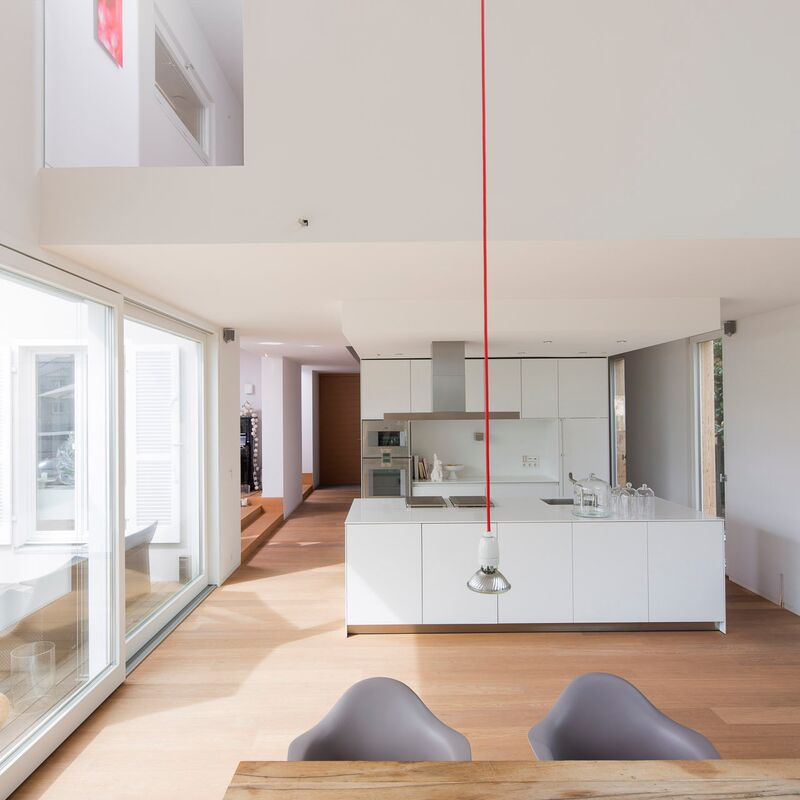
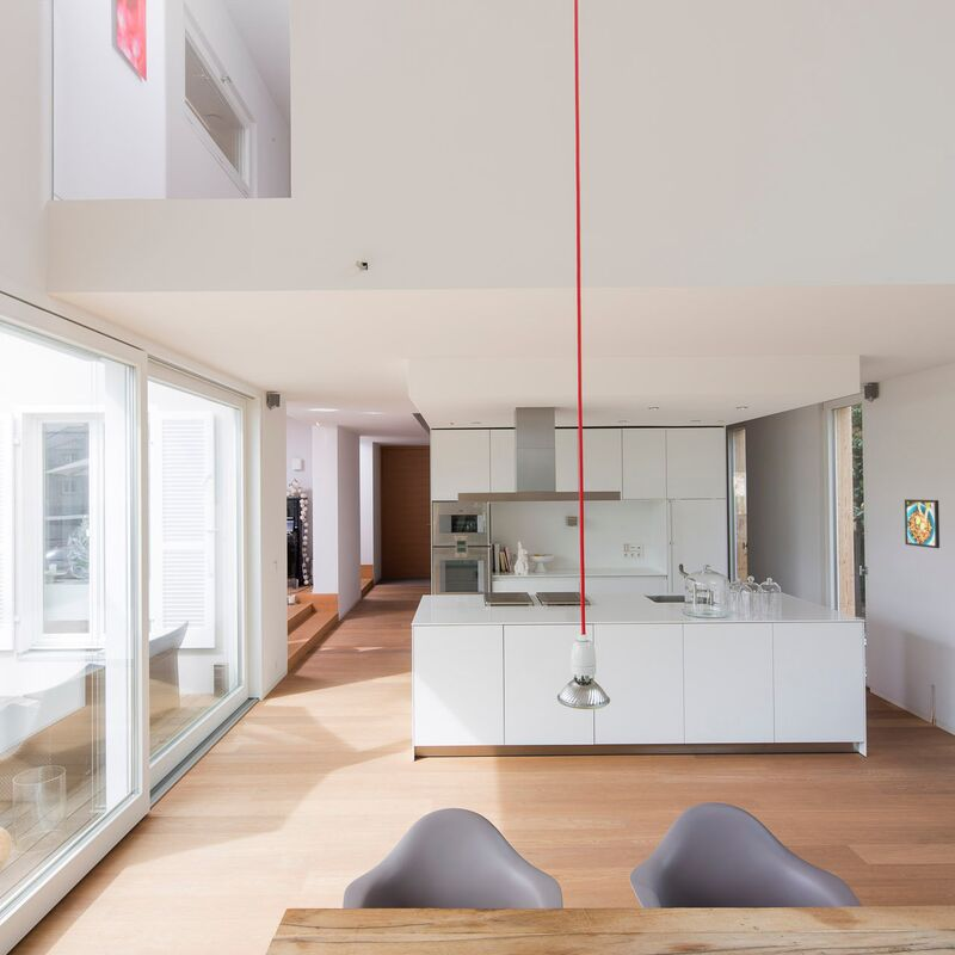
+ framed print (920, 523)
